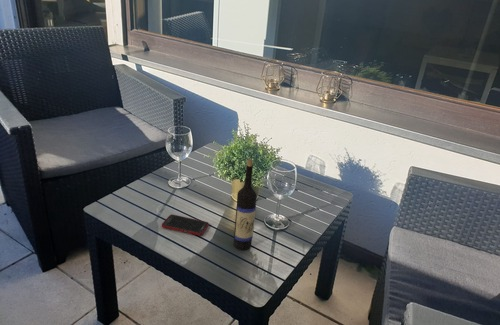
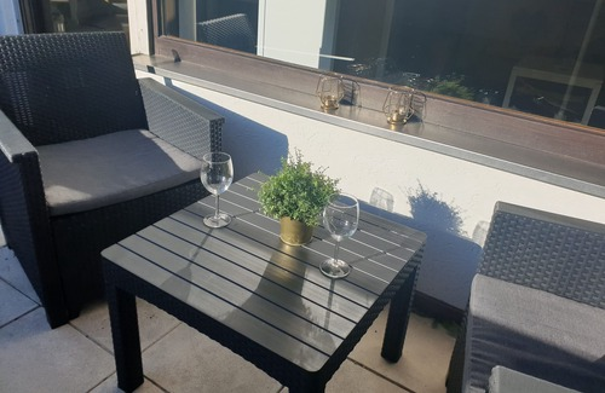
- cell phone (185, 224)
- wine bottle (246, 204)
